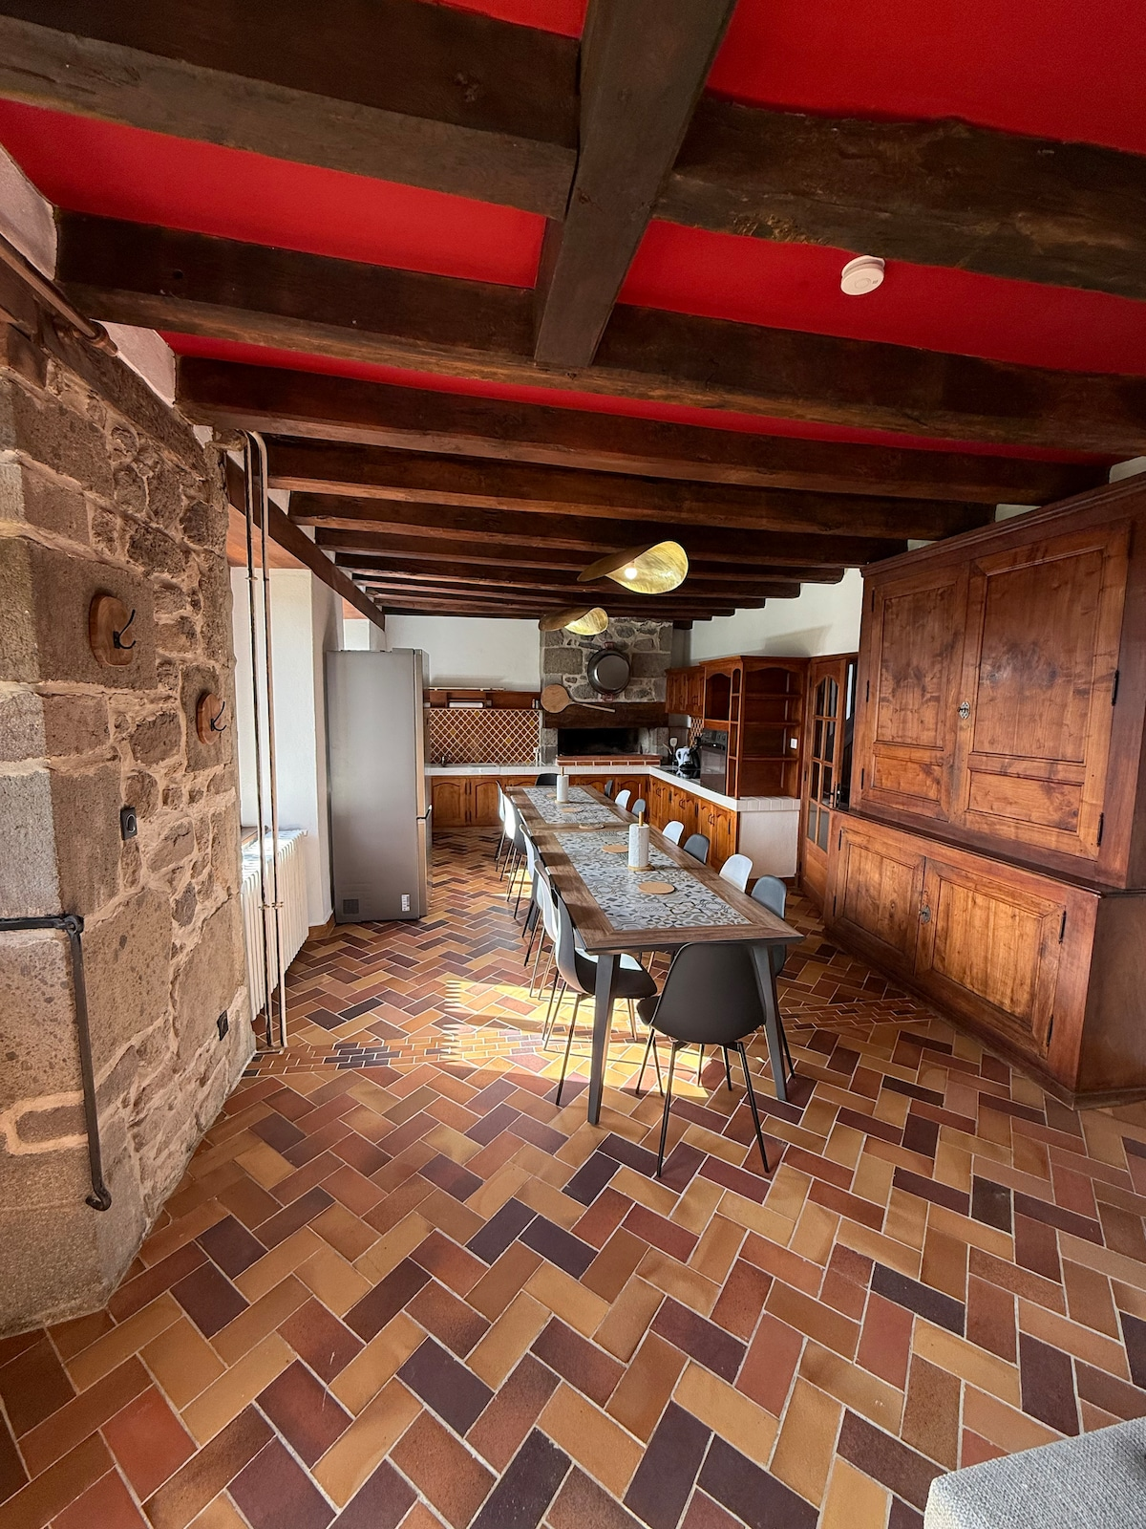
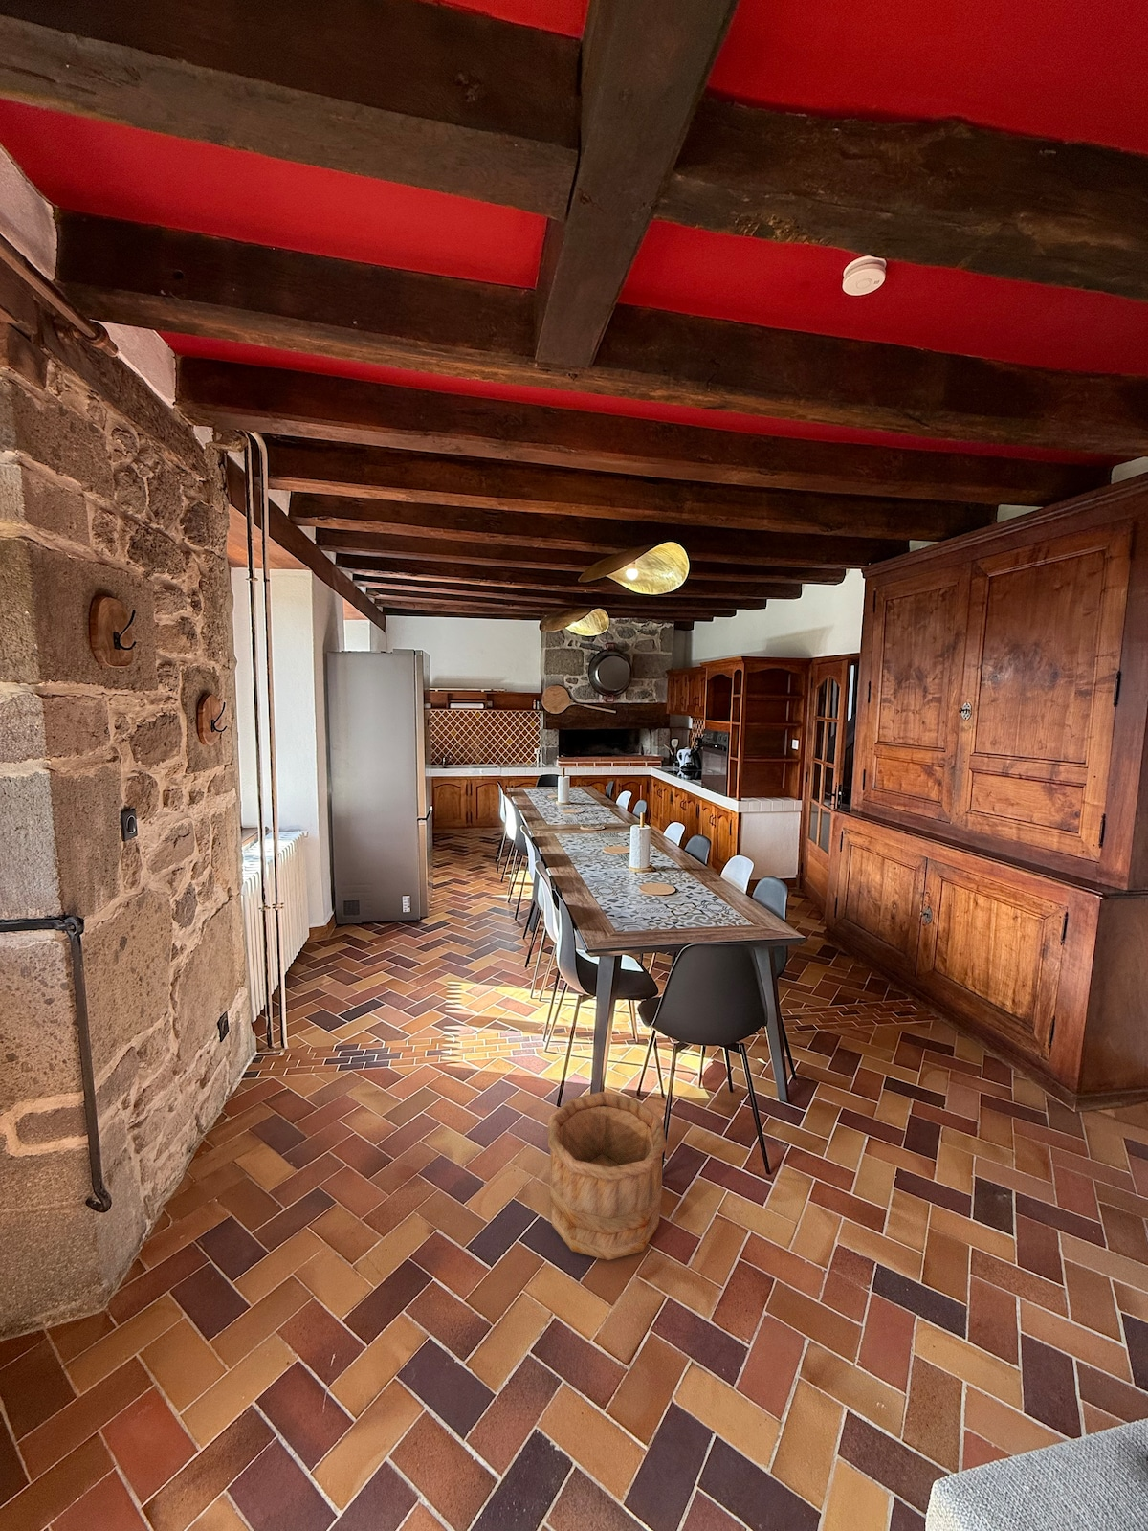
+ wooden bucket (604, 1172)
